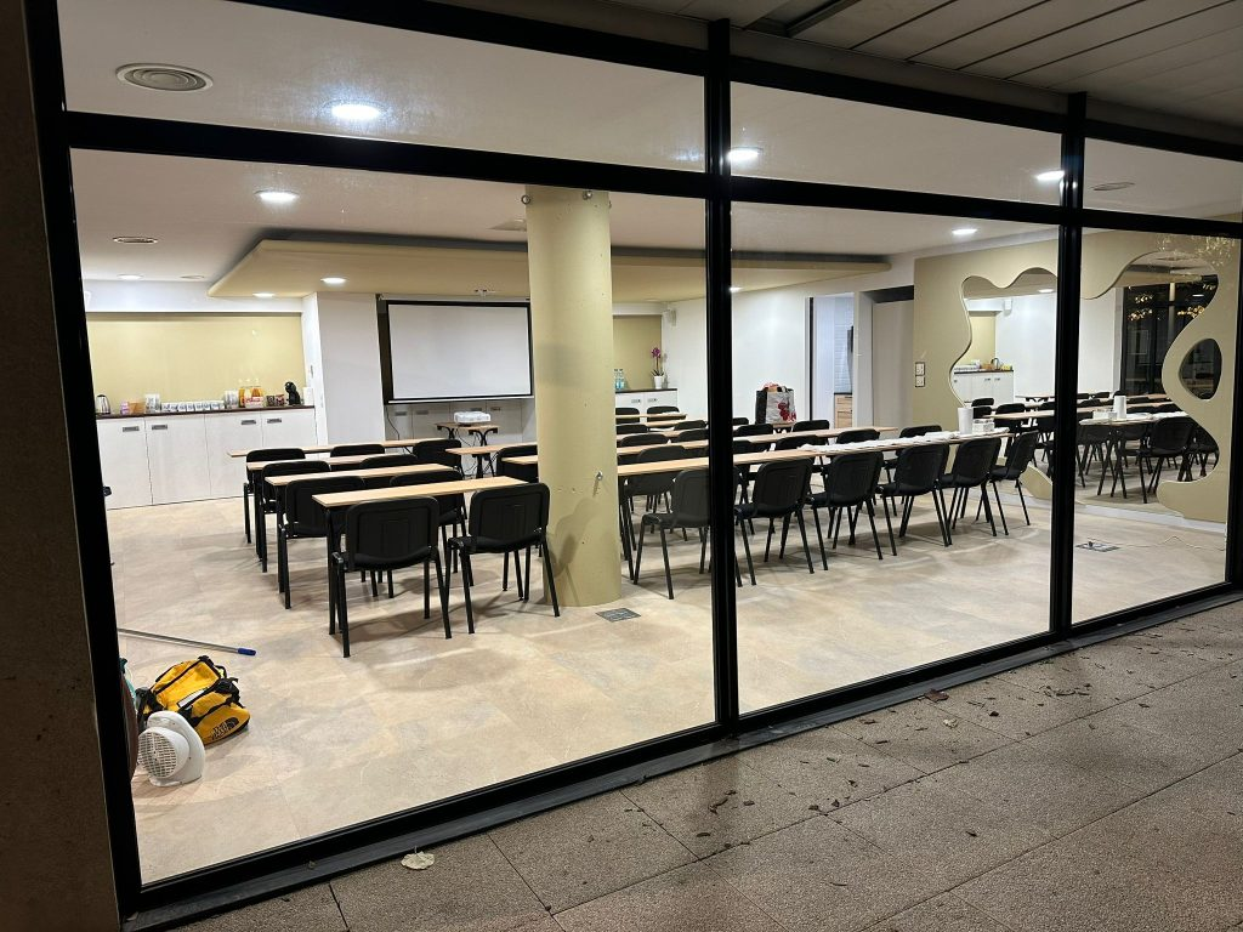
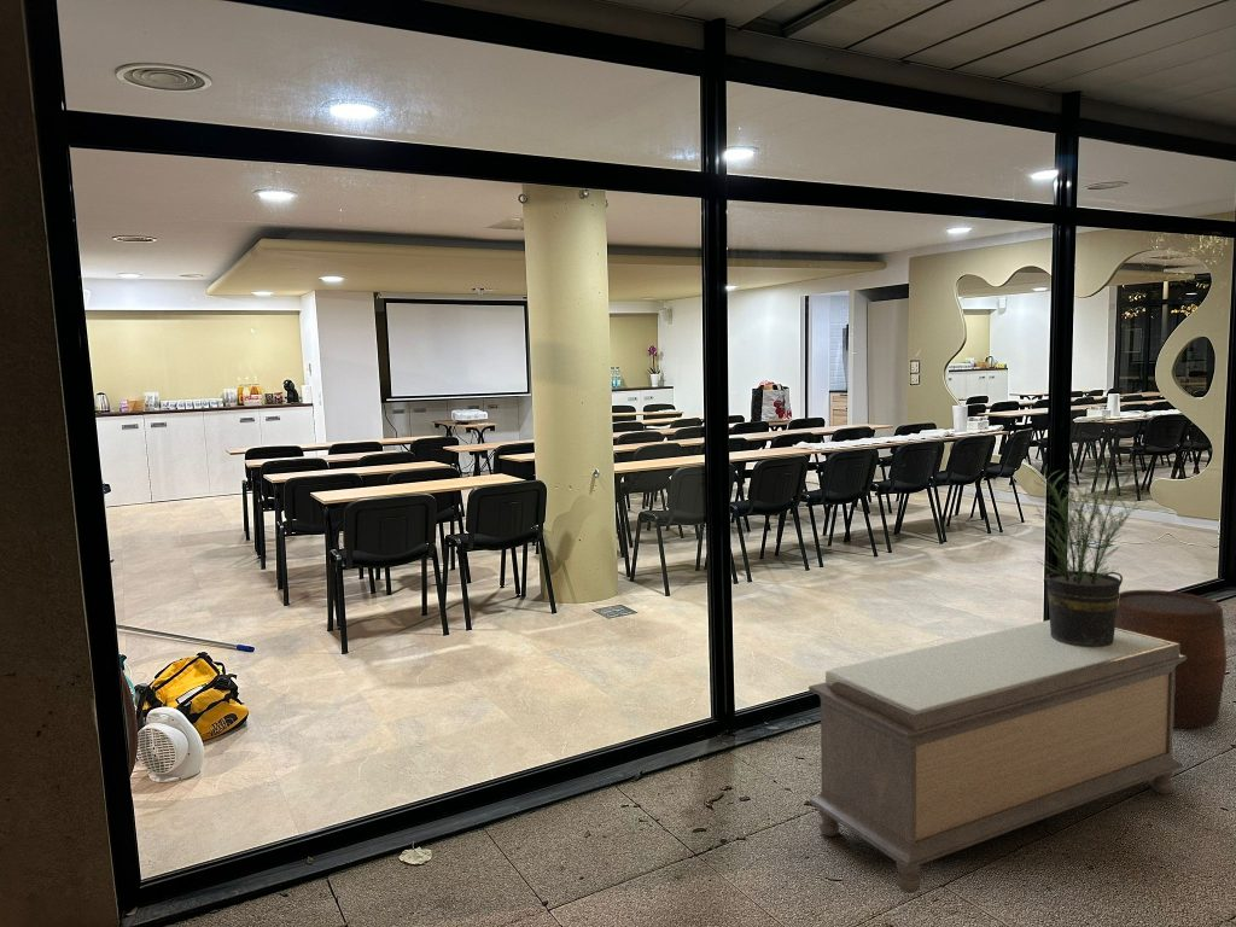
+ potted plant (1090, 548)
+ stool (1174, 666)
+ bench (1002, 734)
